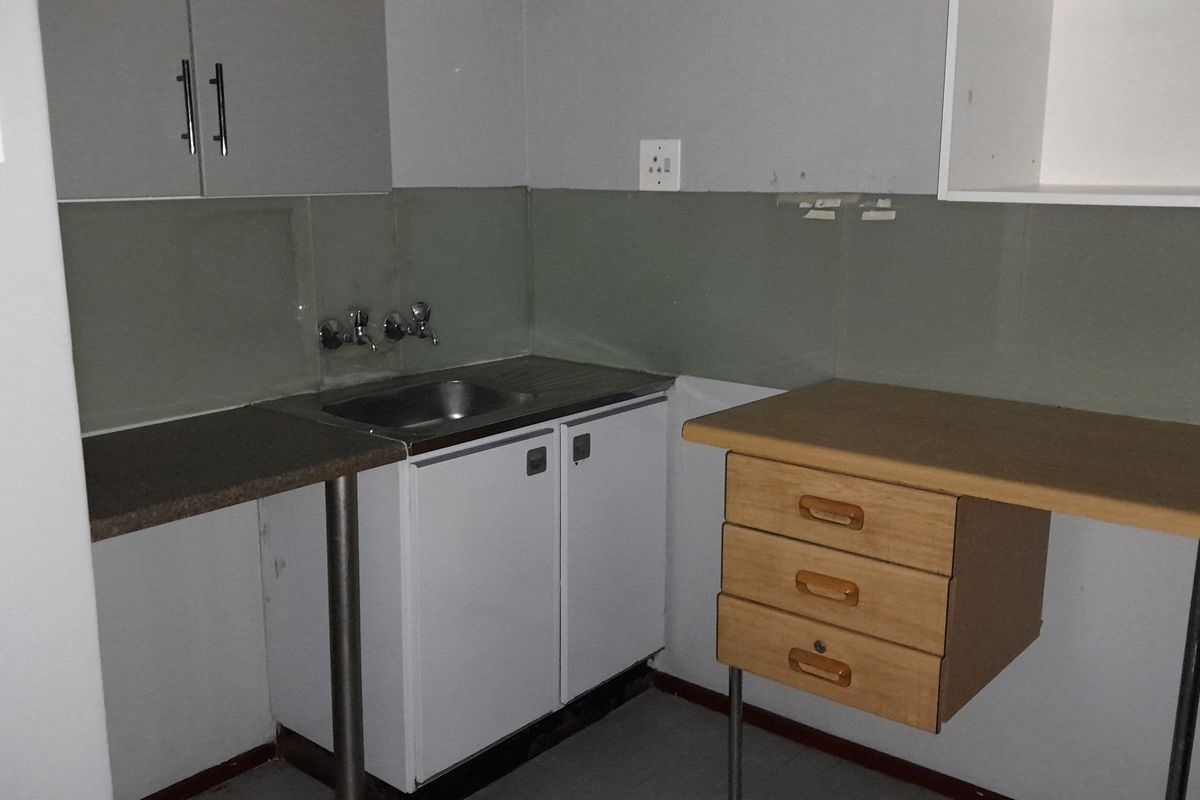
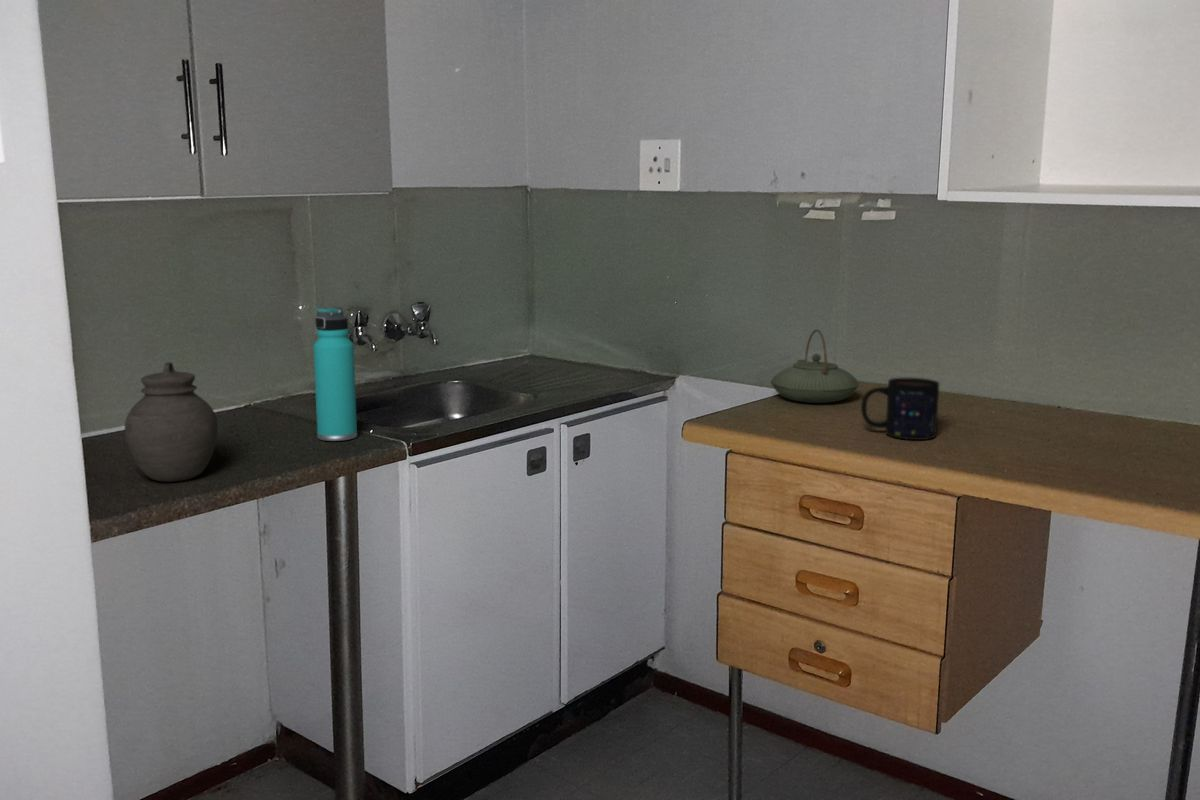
+ mug (899, 407)
+ jar (171, 420)
+ thermos bottle (334, 372)
+ teapot (814, 363)
